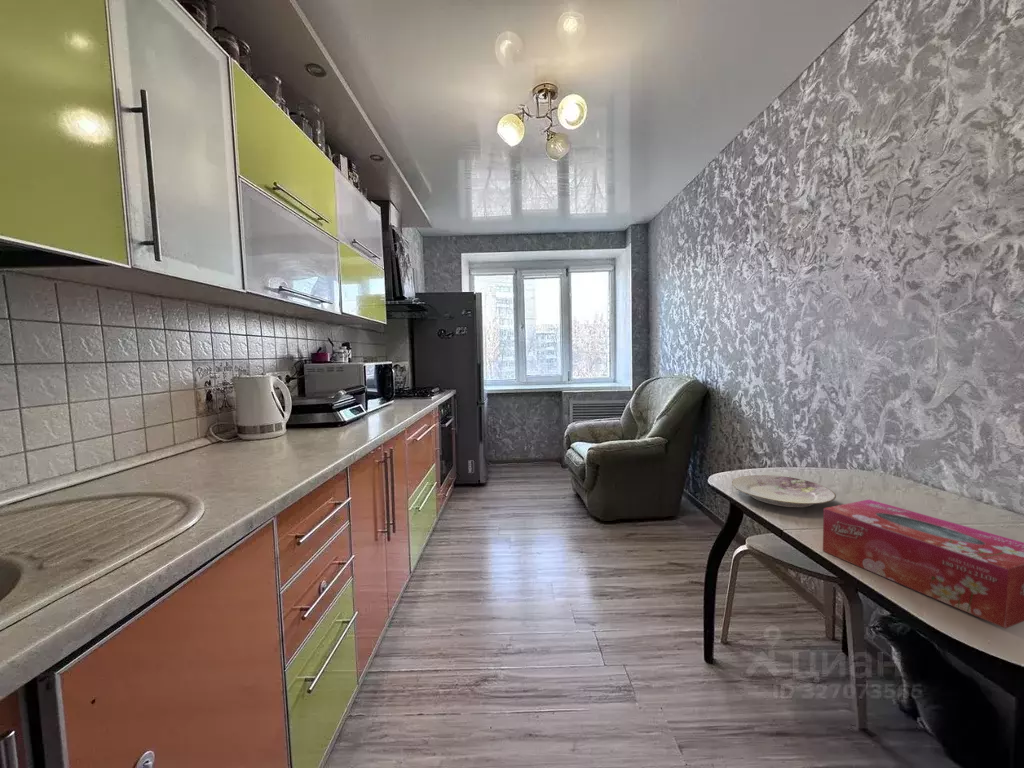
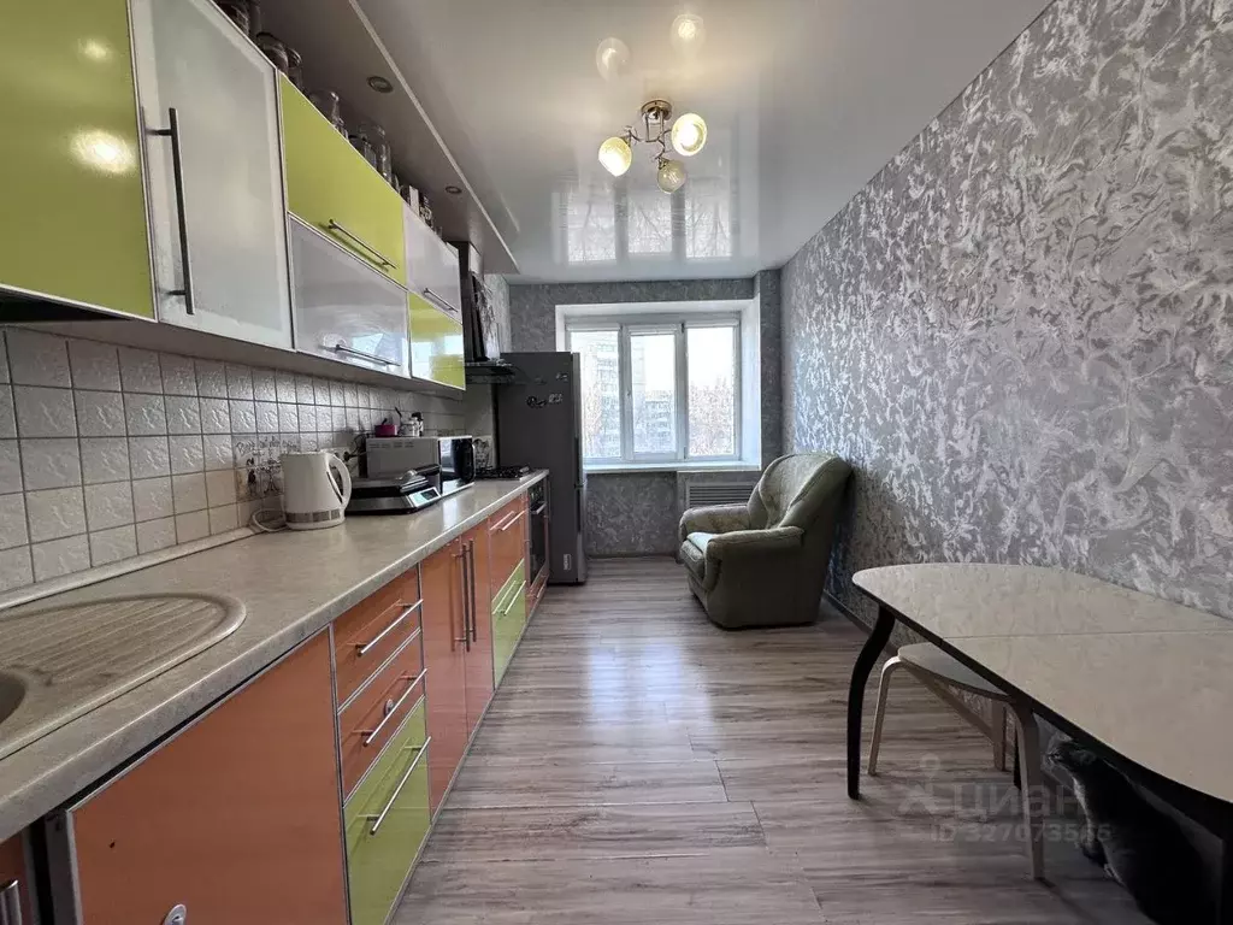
- tissue box (924, 551)
- plate (780, 492)
